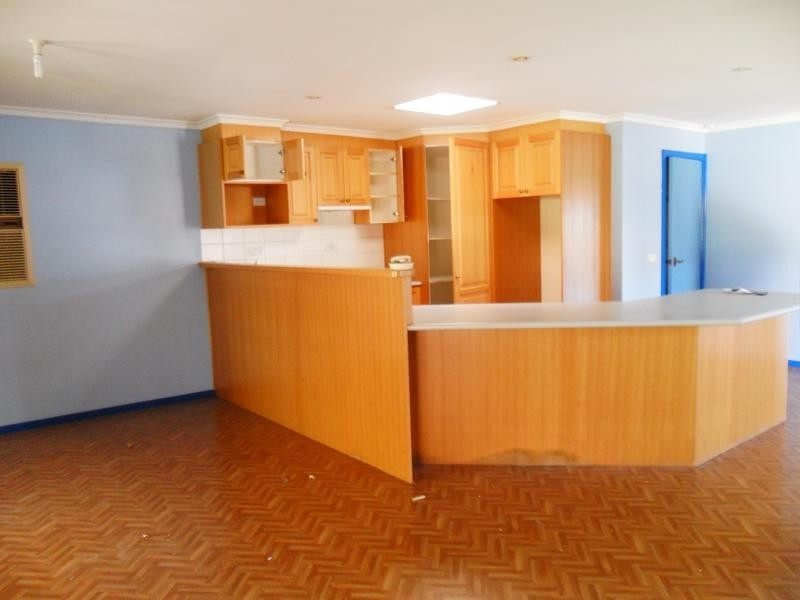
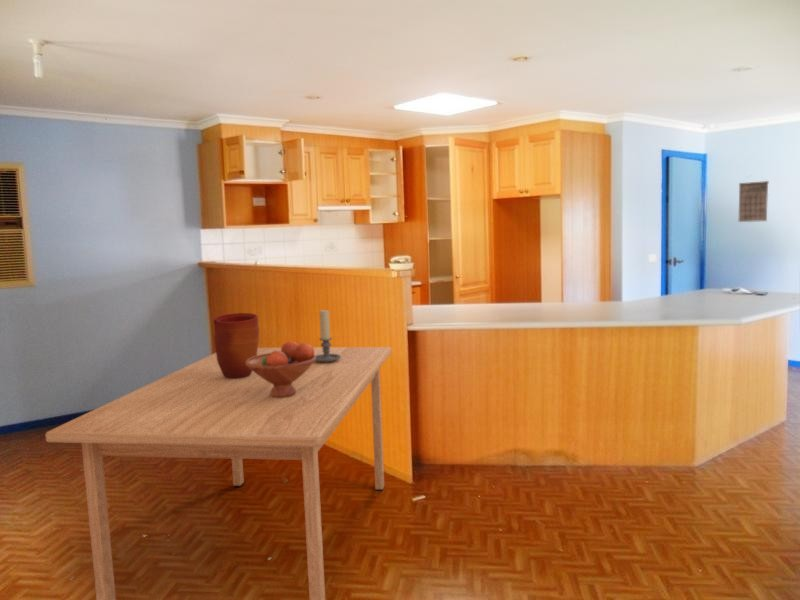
+ candle holder (322, 335)
+ vase (237, 345)
+ fruit bowl (281, 369)
+ calendar (753, 197)
+ table (263, 458)
